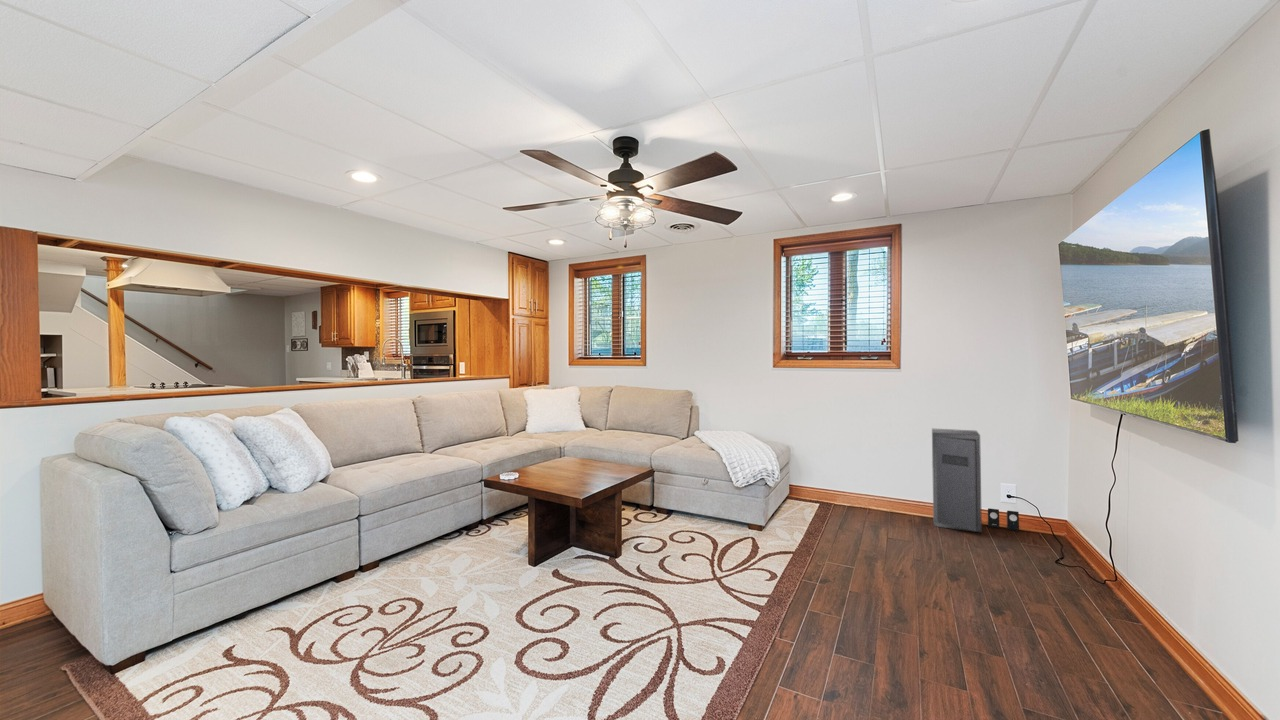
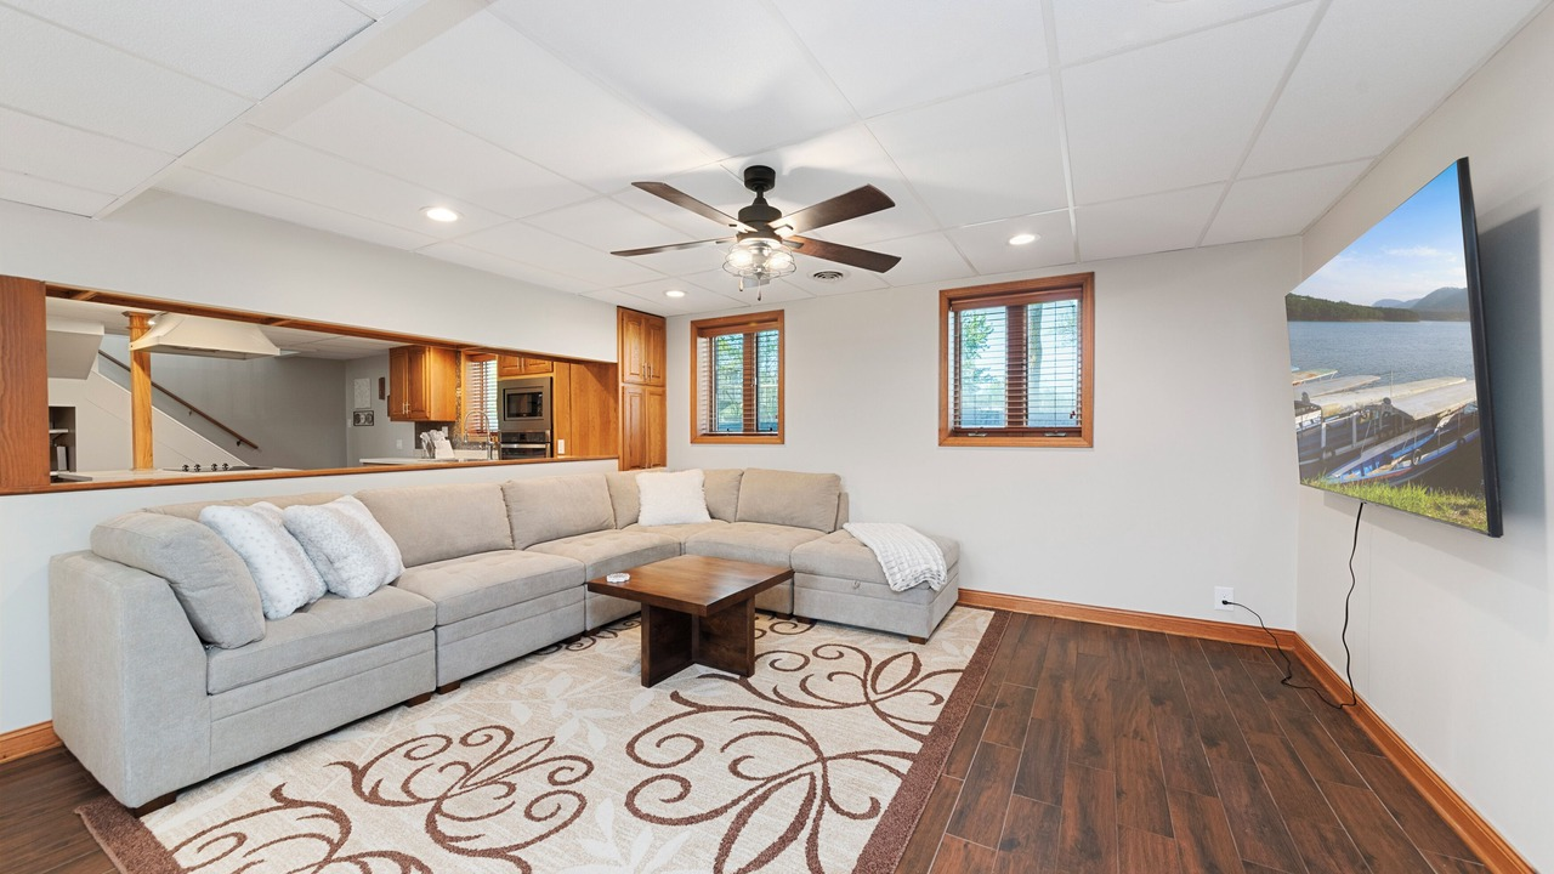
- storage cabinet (955, 479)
- speaker (1007, 518)
